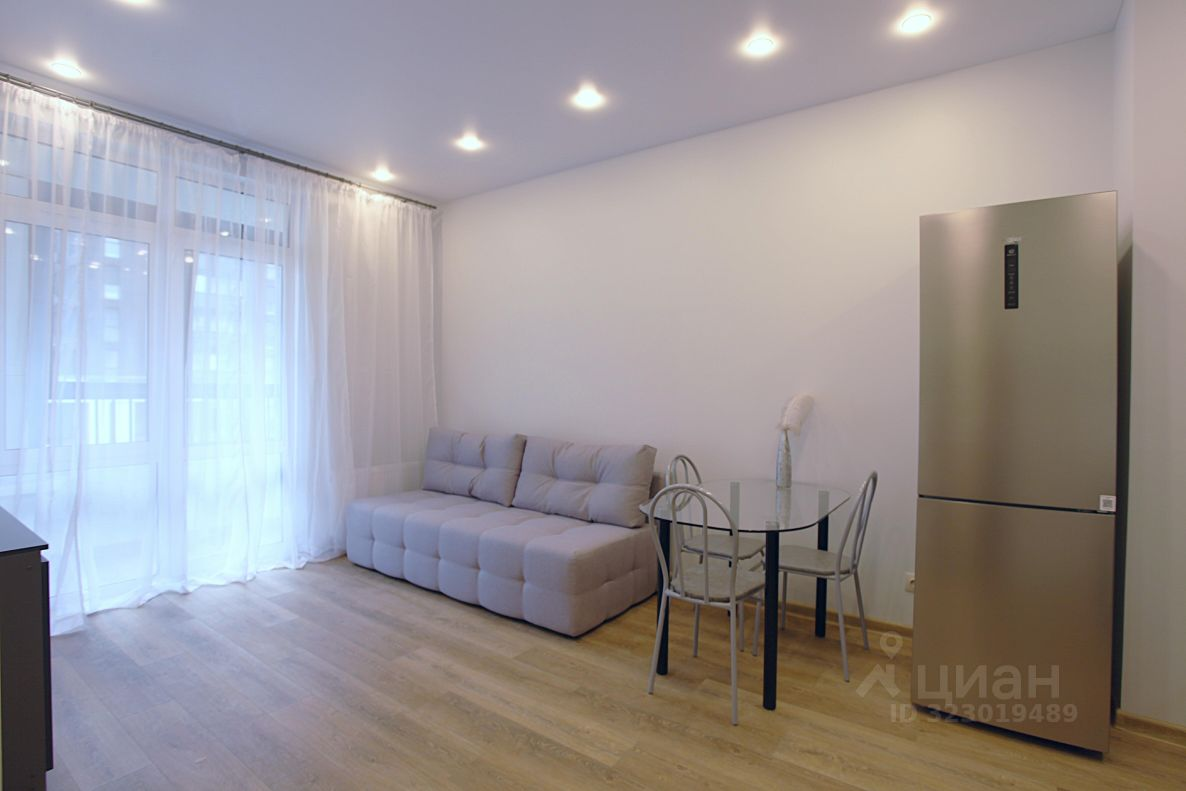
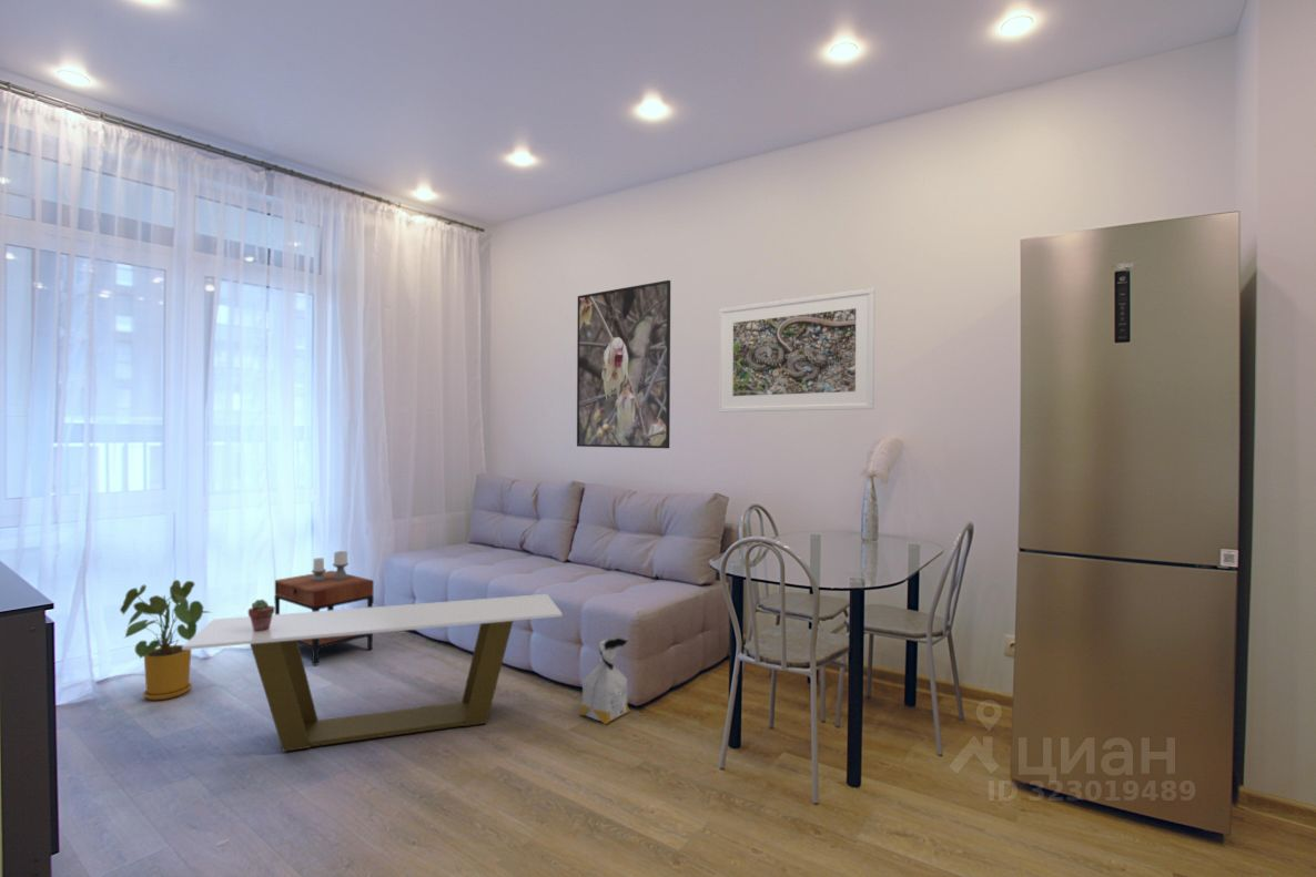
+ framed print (620, 368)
+ coffee table (398, 710)
+ potted succulent (261, 613)
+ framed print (790, 355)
+ house plant (162, 640)
+ bag (607, 674)
+ side table (323, 601)
